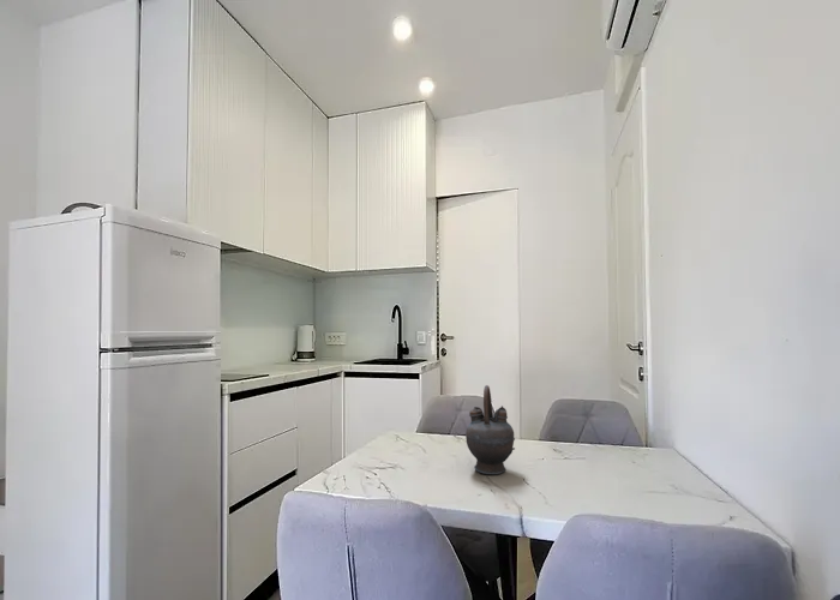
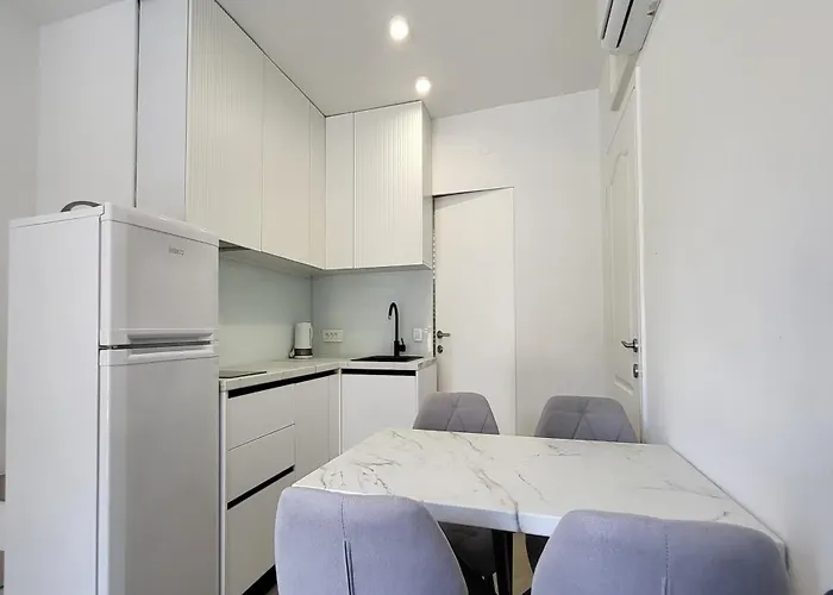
- teapot (491, 426)
